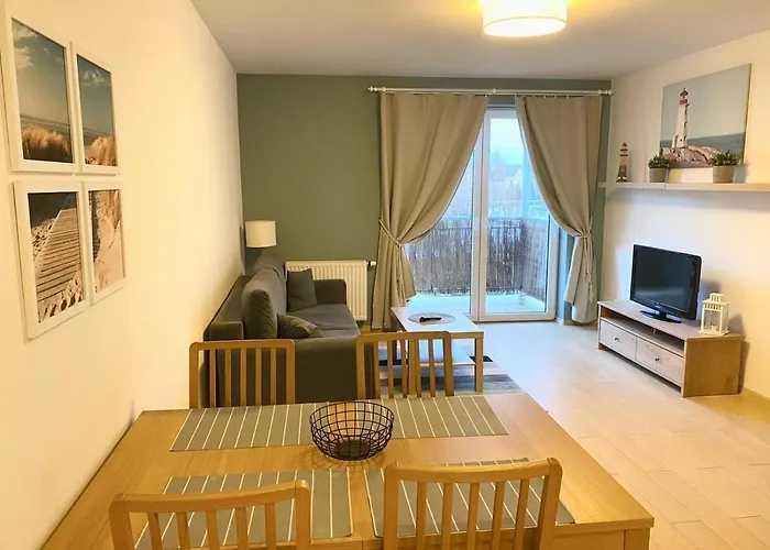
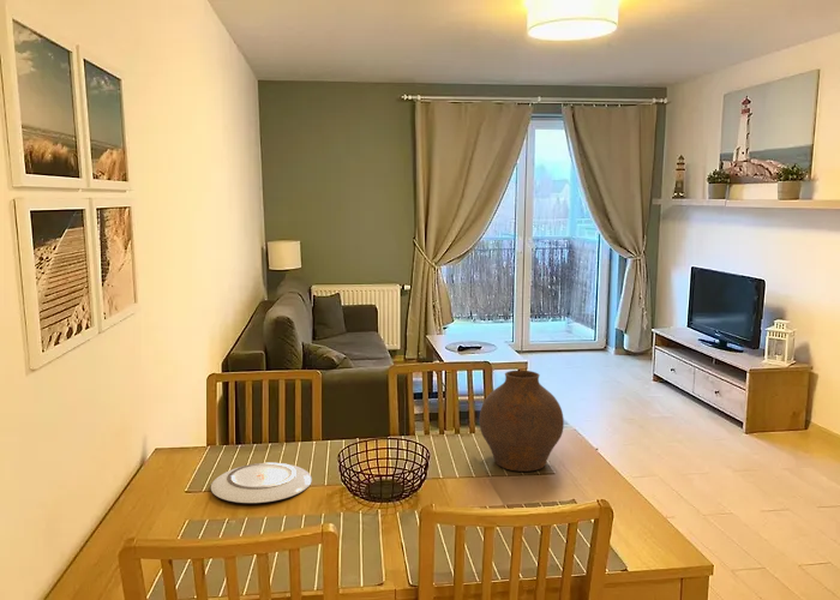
+ vase (521, 418)
+ plate (262, 478)
